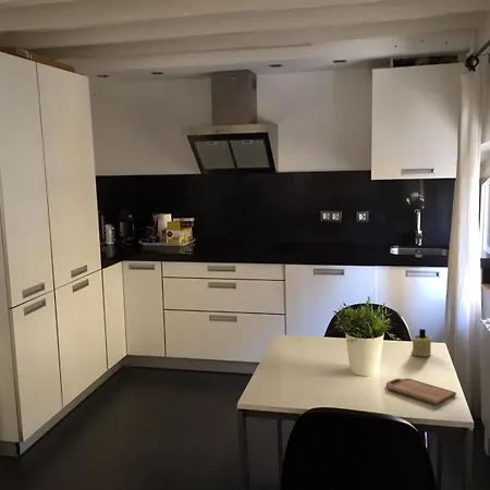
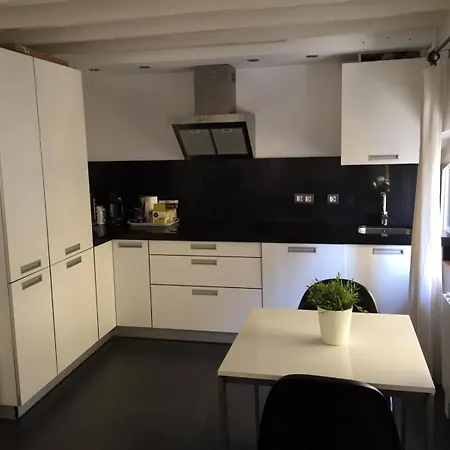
- candle (420, 341)
- cutting board (417, 389)
